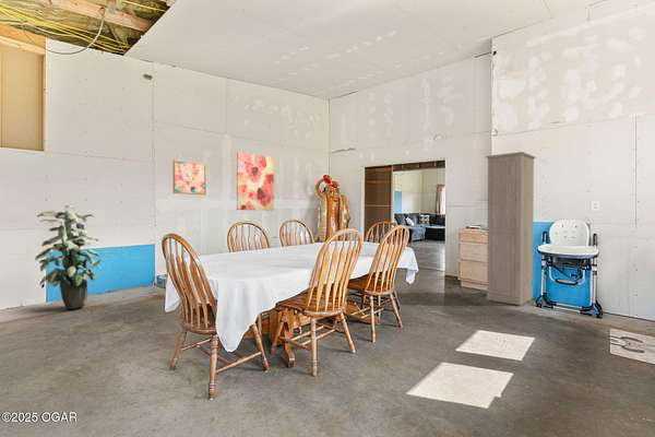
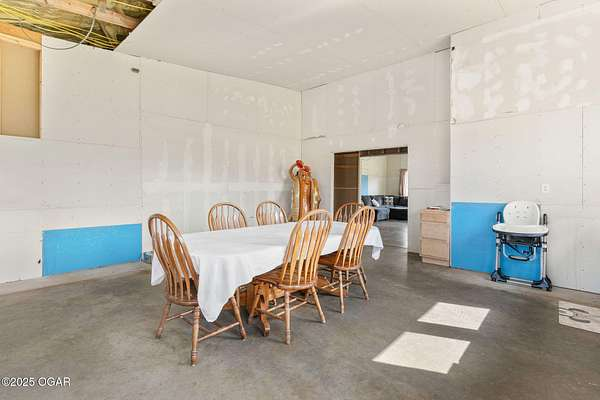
- wall art (255, 182)
- wall art (190, 178)
- cabinet (510, 227)
- indoor plant (69, 257)
